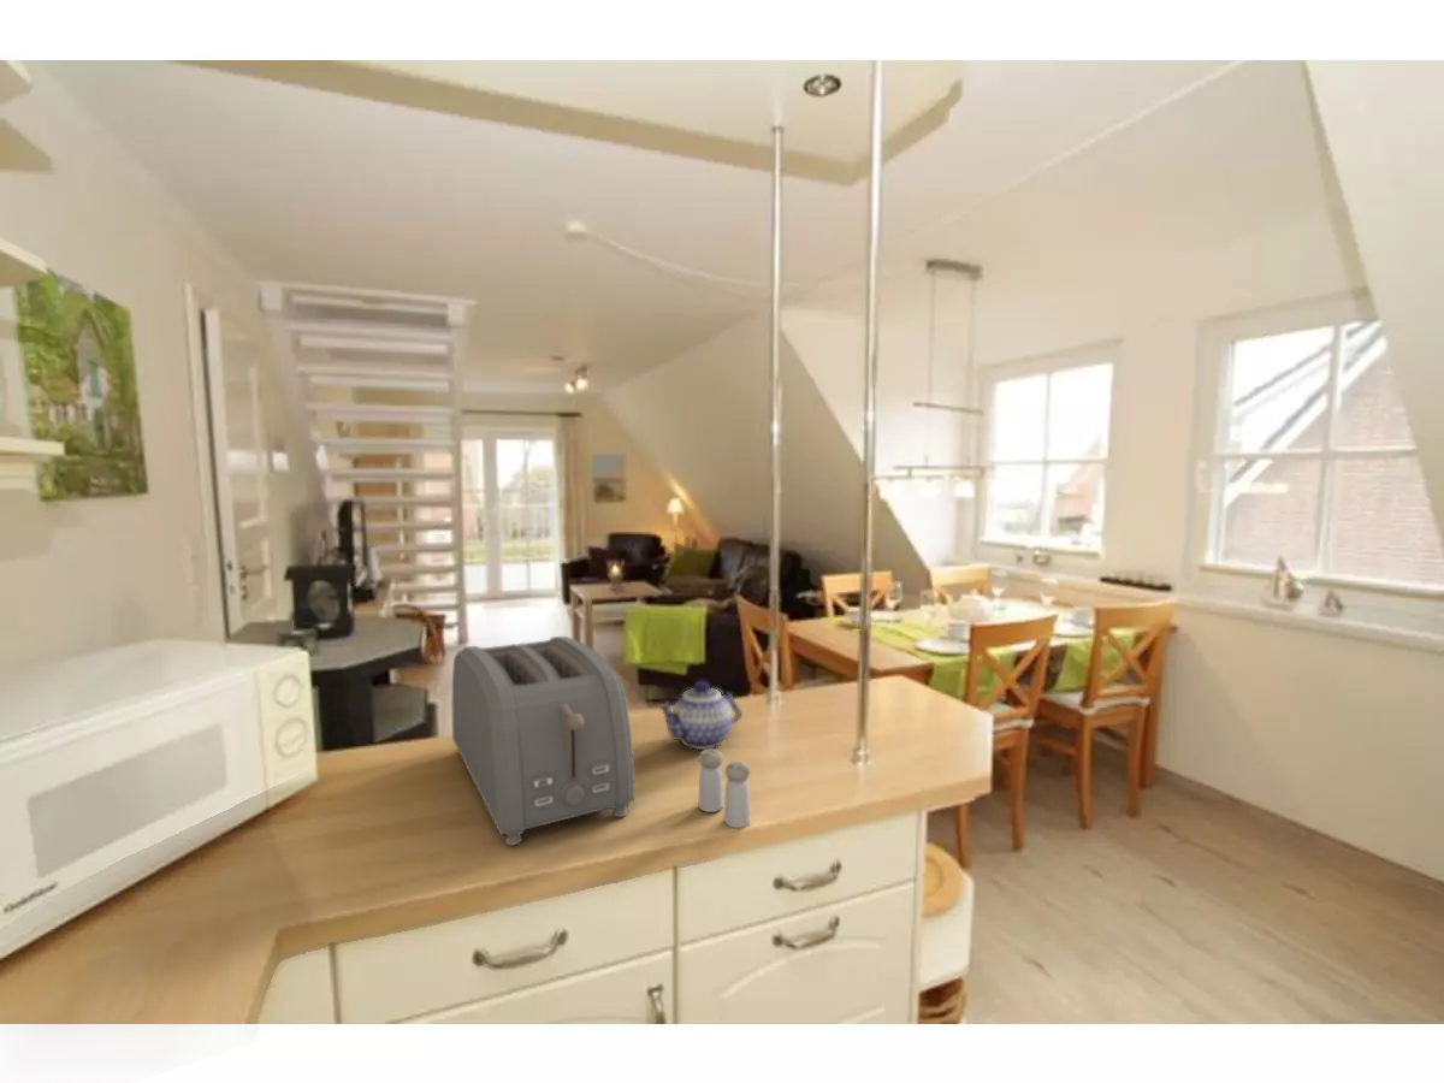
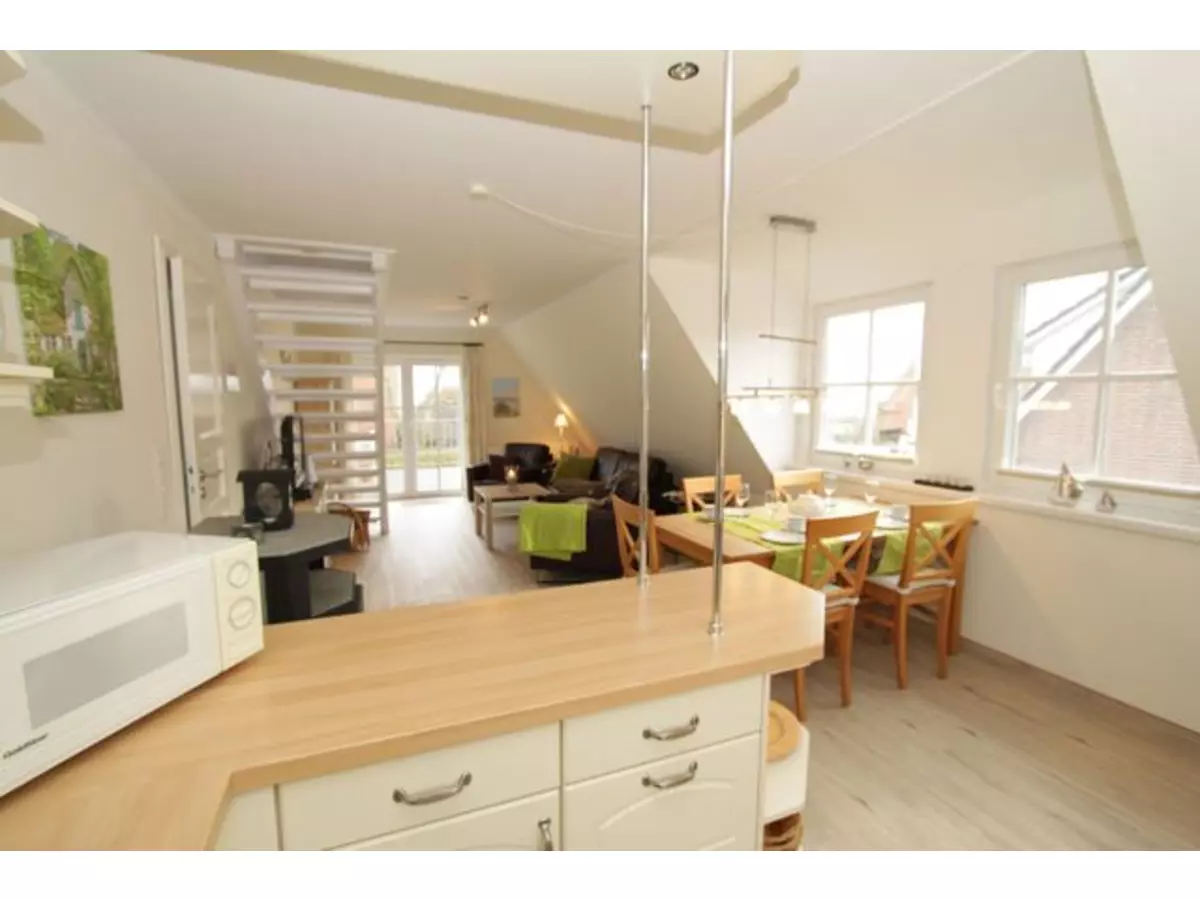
- teapot (700, 711)
- toaster (535, 717)
- salt and pepper shaker (722, 785)
